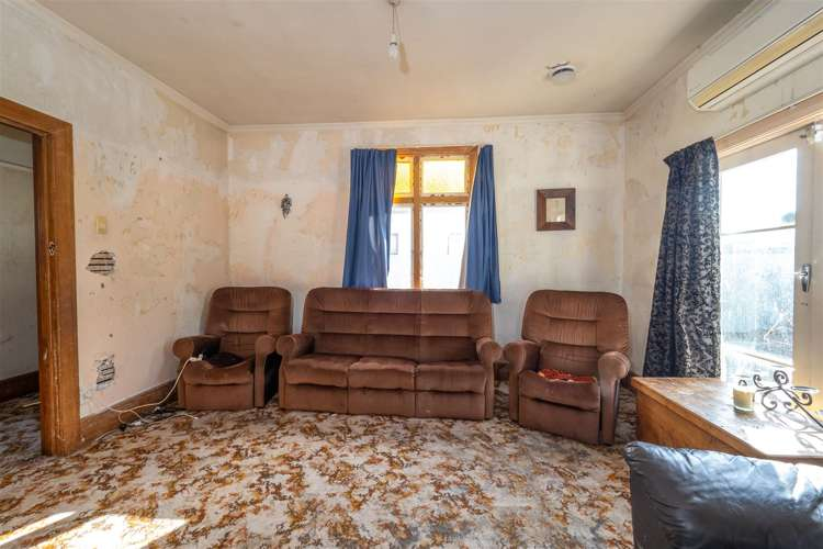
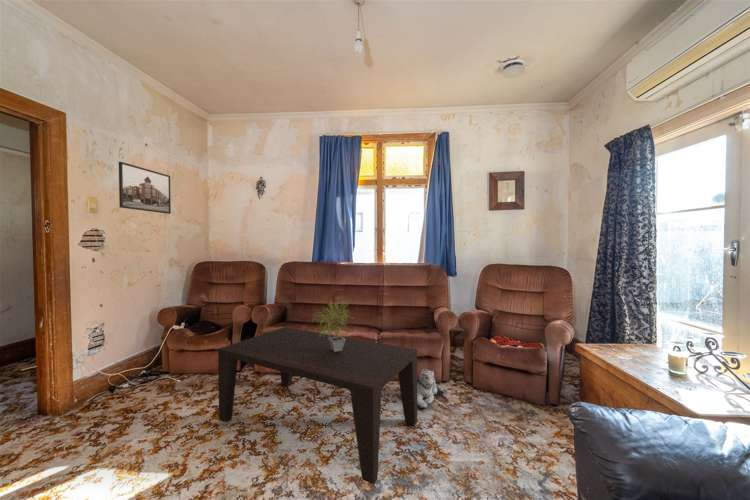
+ potted plant (332, 323)
+ coffee table (319, 381)
+ plush toy (429, 382)
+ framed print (147, 190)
